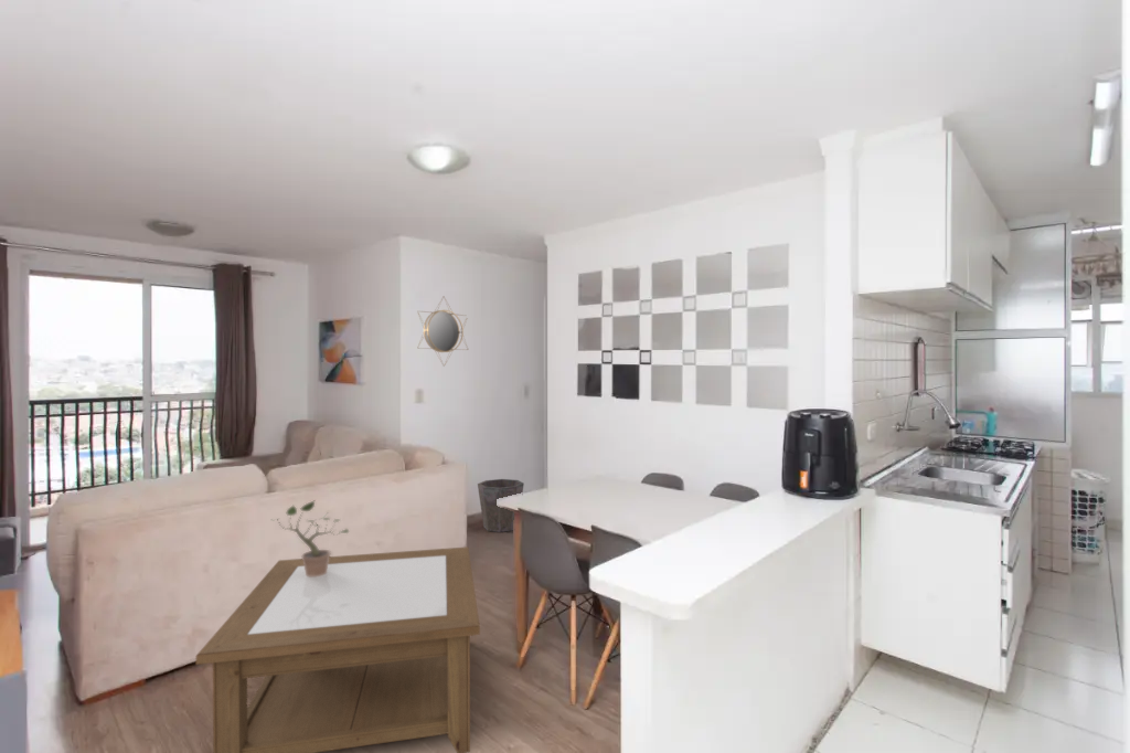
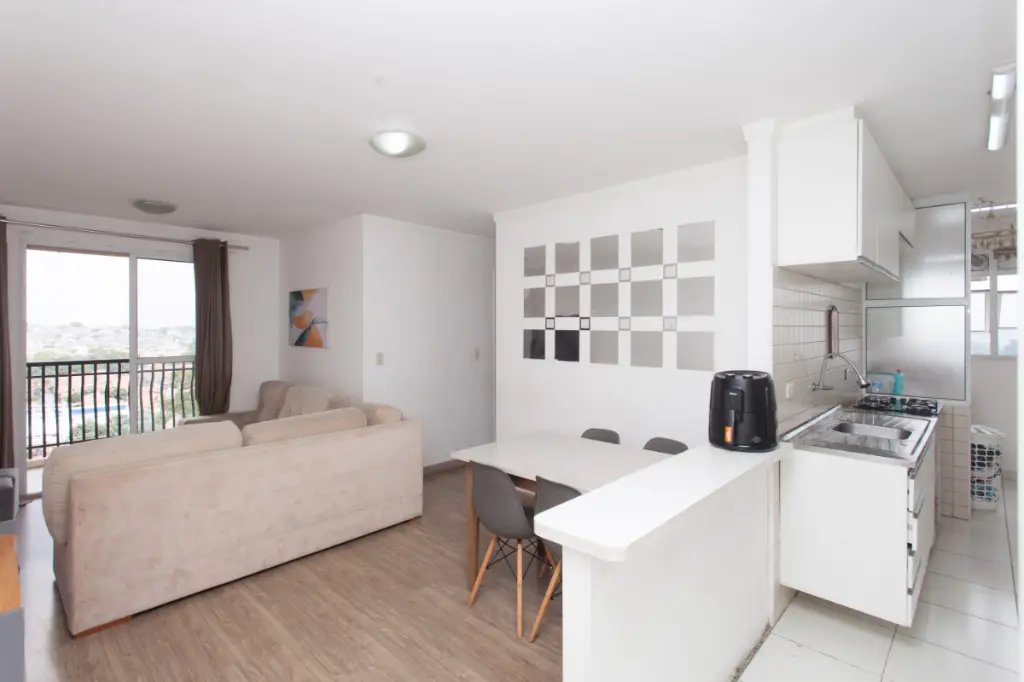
- home mirror (444, 331)
- coffee table (364, 644)
- waste bin (499, 507)
- potted plant (311, 535)
